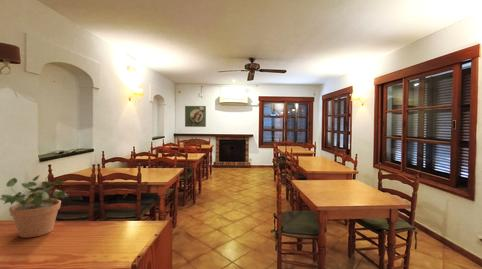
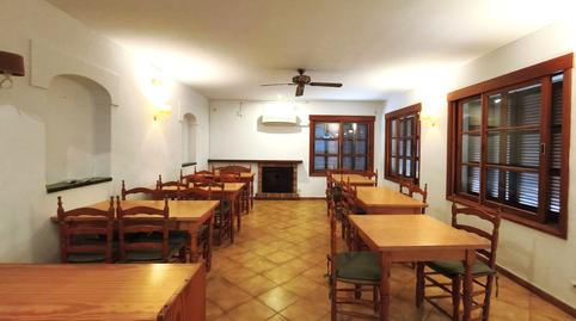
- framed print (195, 116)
- potted plant (41, 205)
